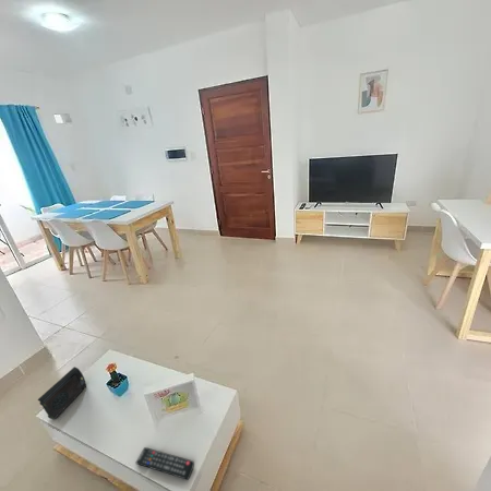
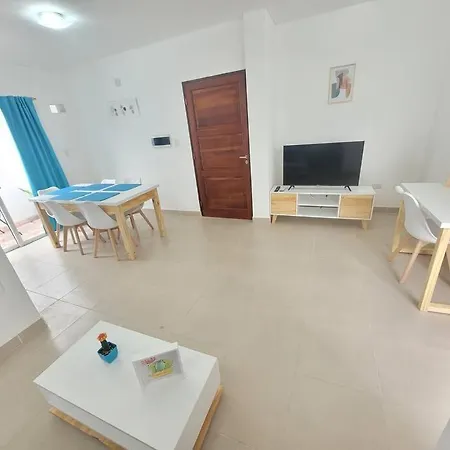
- speaker (65, 391)
- remote control (164, 463)
